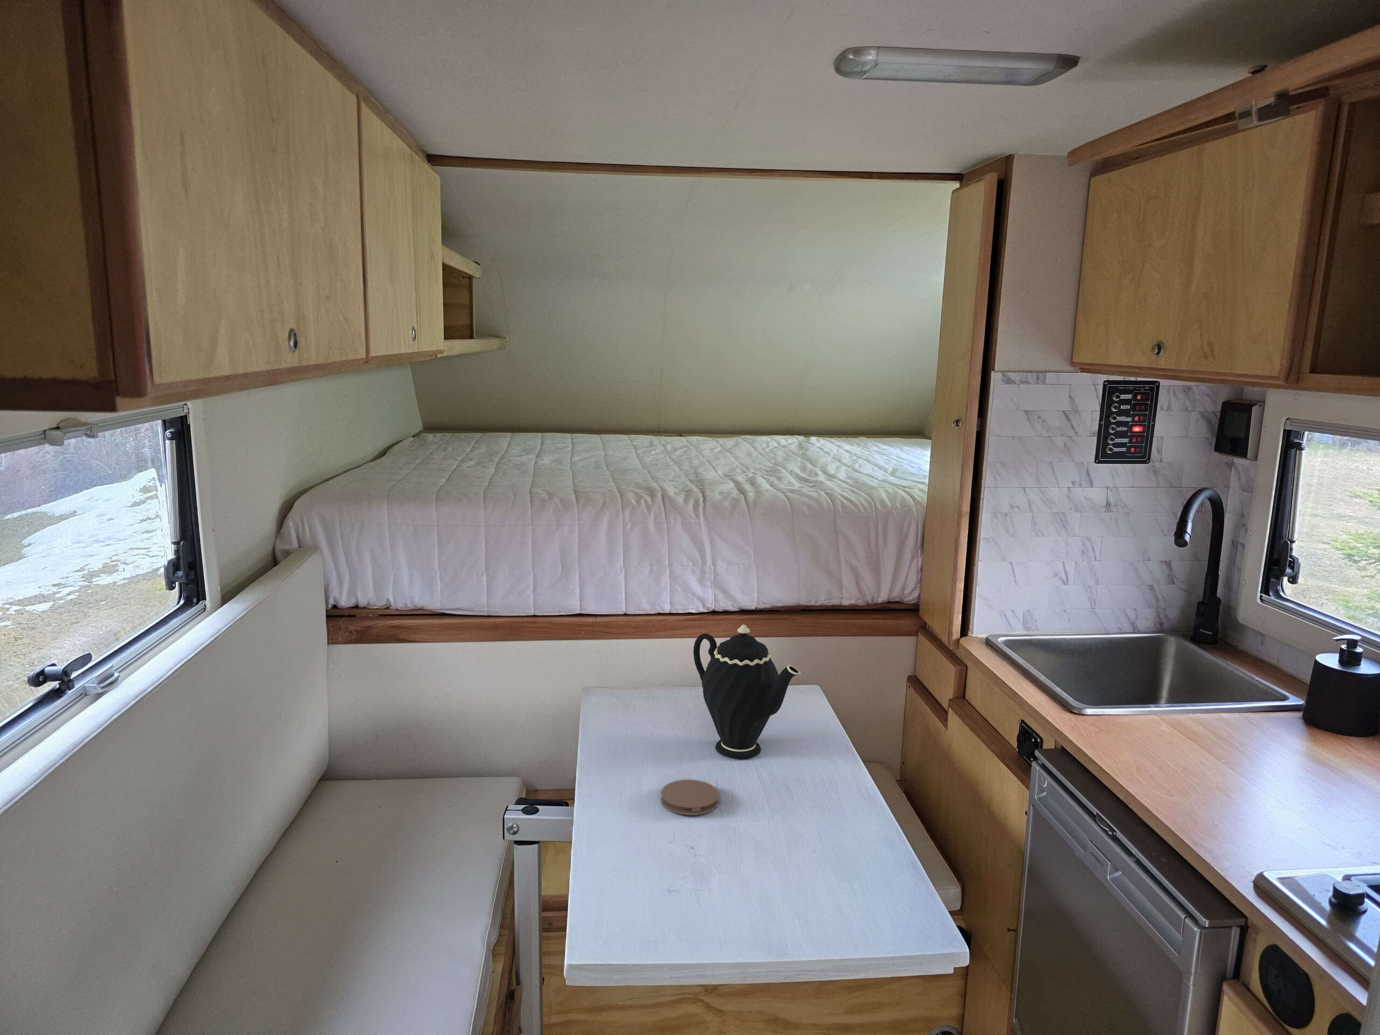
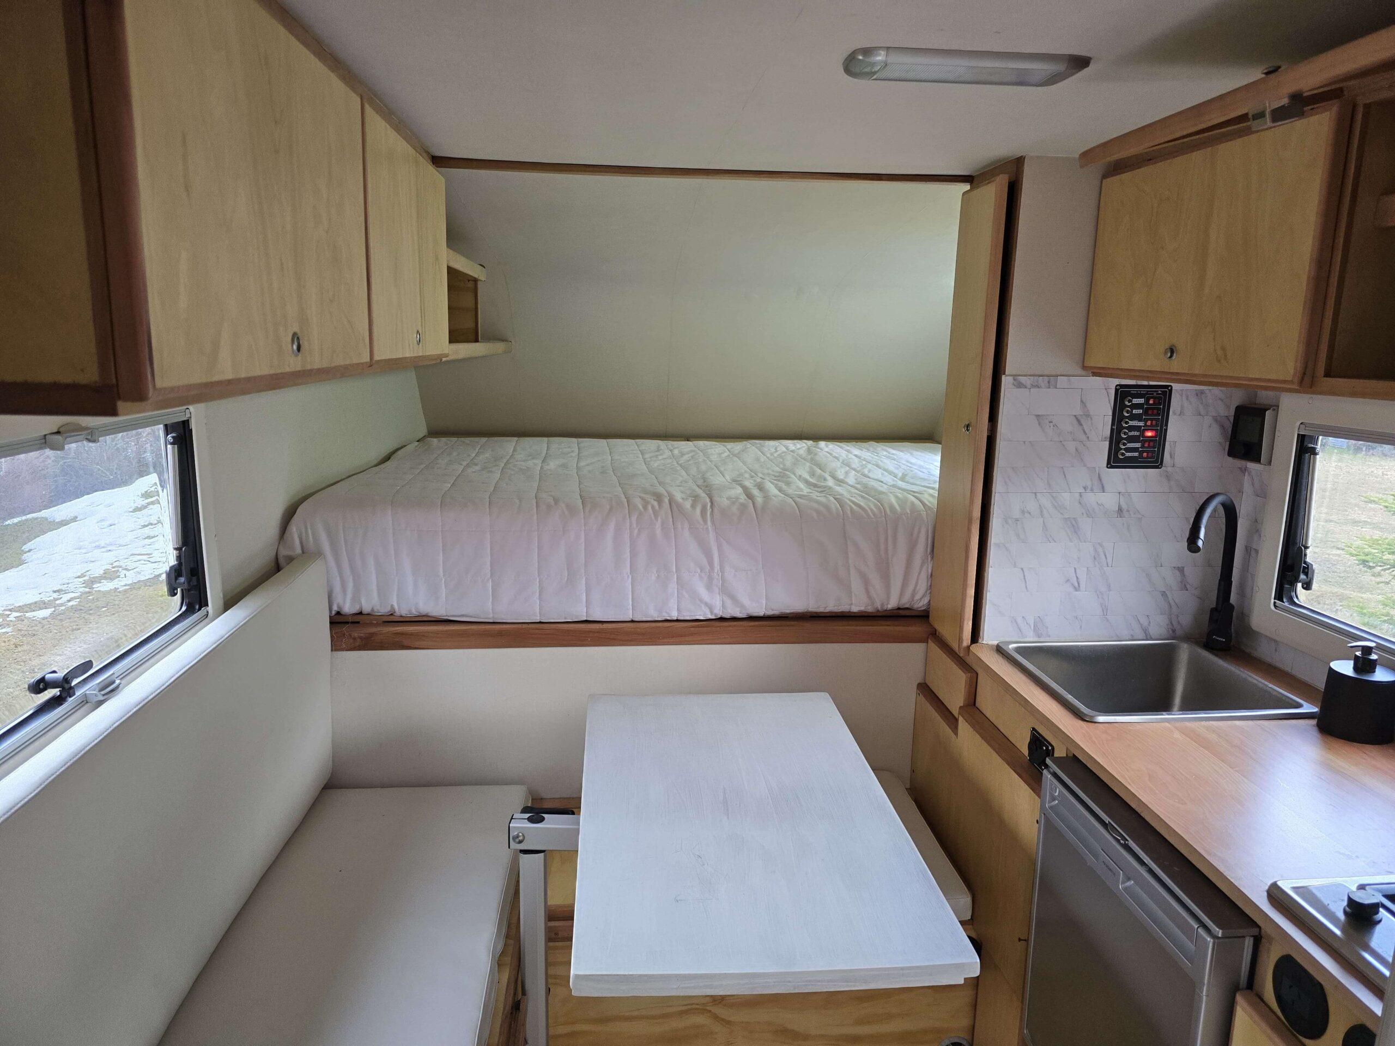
- coaster (690, 797)
- teapot (742, 688)
